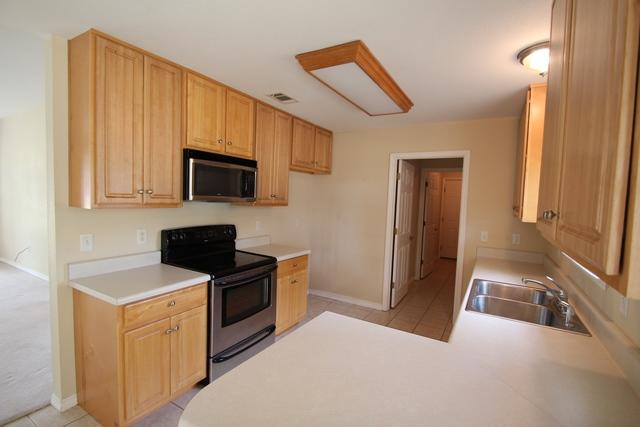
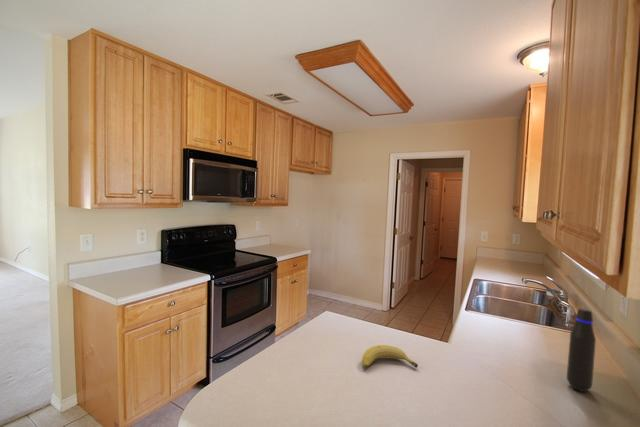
+ water bottle (581, 349)
+ fruit (386, 356)
